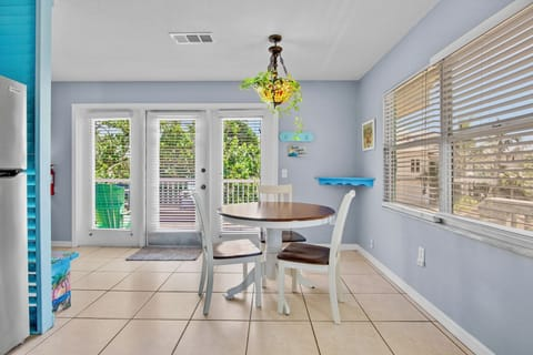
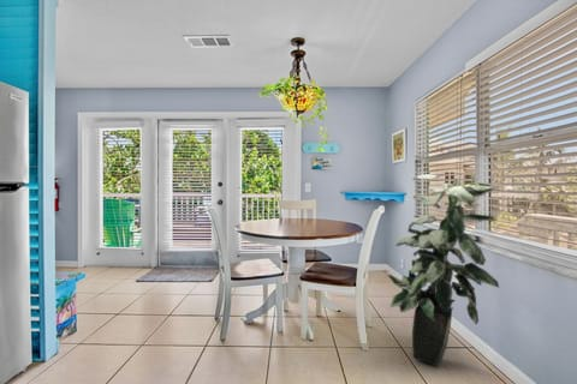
+ indoor plant (438, 266)
